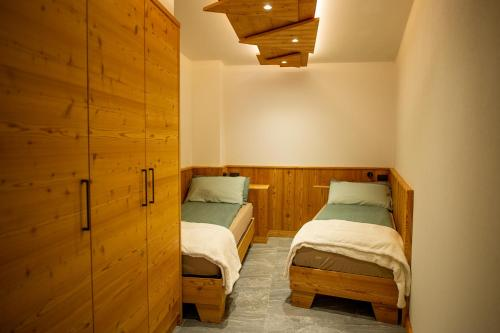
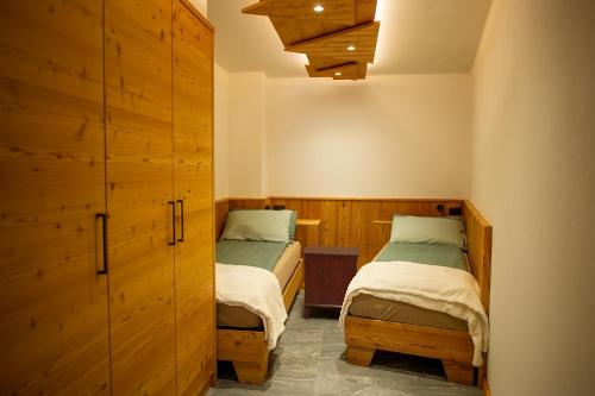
+ nightstand (331, 281)
